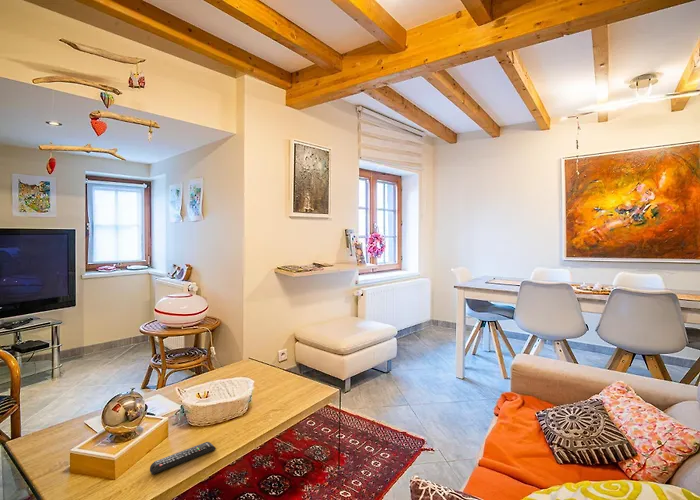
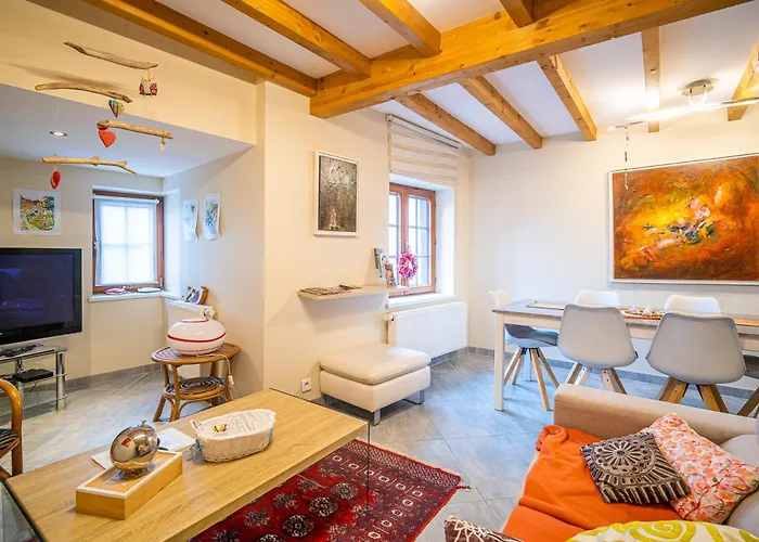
- remote control (184, 456)
